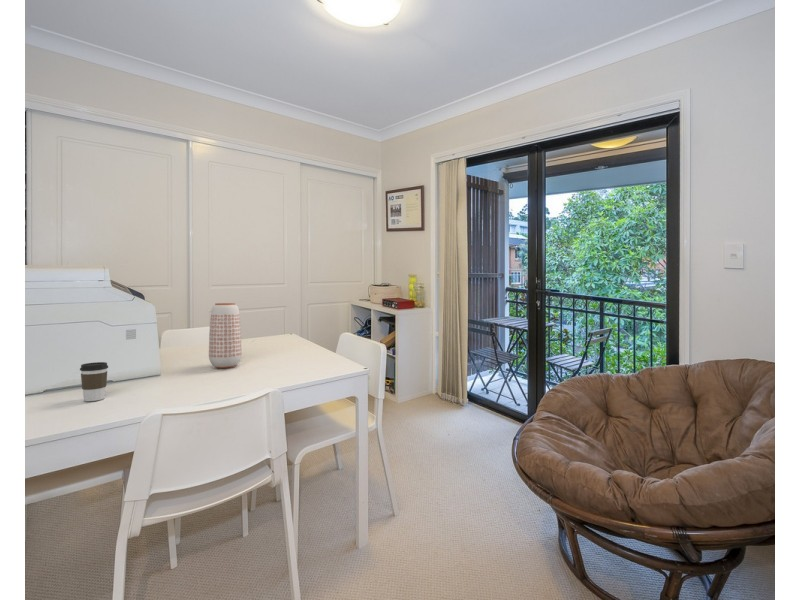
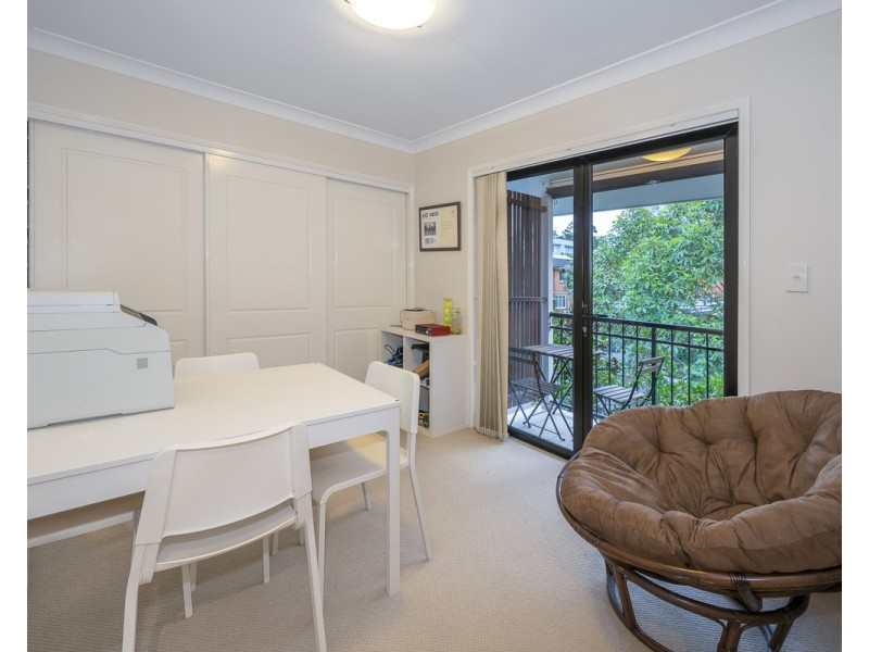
- coffee cup (94, 381)
- planter (225, 334)
